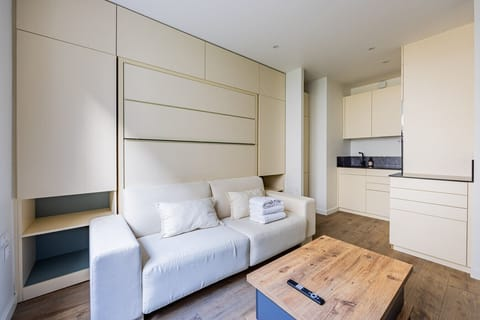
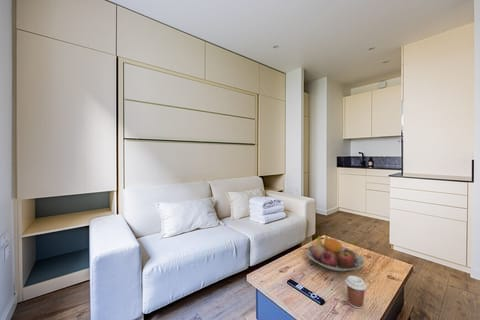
+ fruit bowl (333, 253)
+ coffee cup (355, 291)
